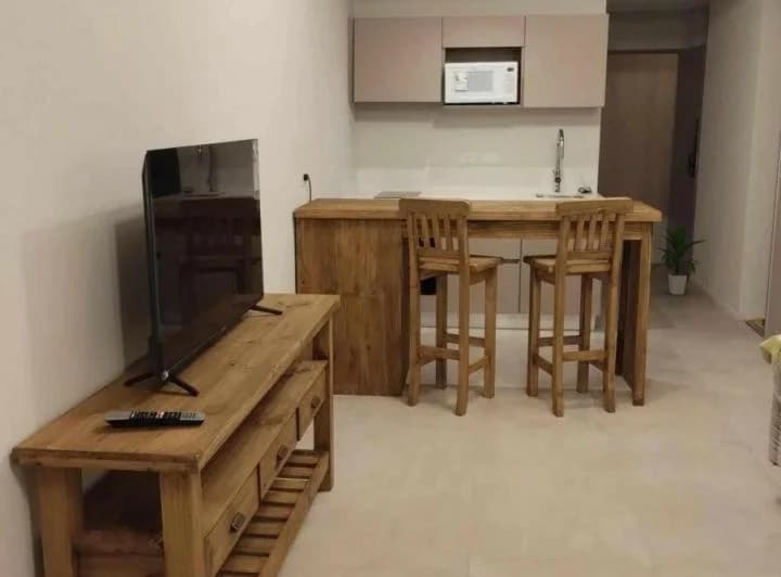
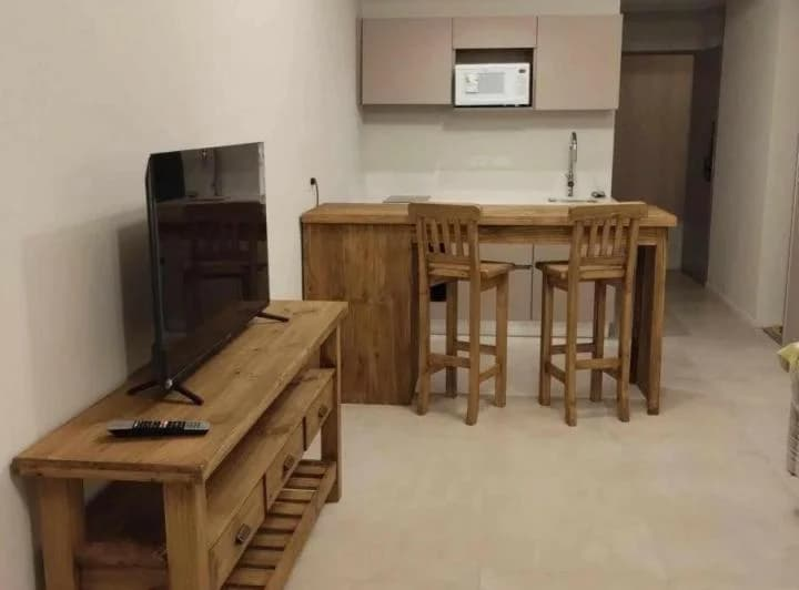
- indoor plant (675, 257)
